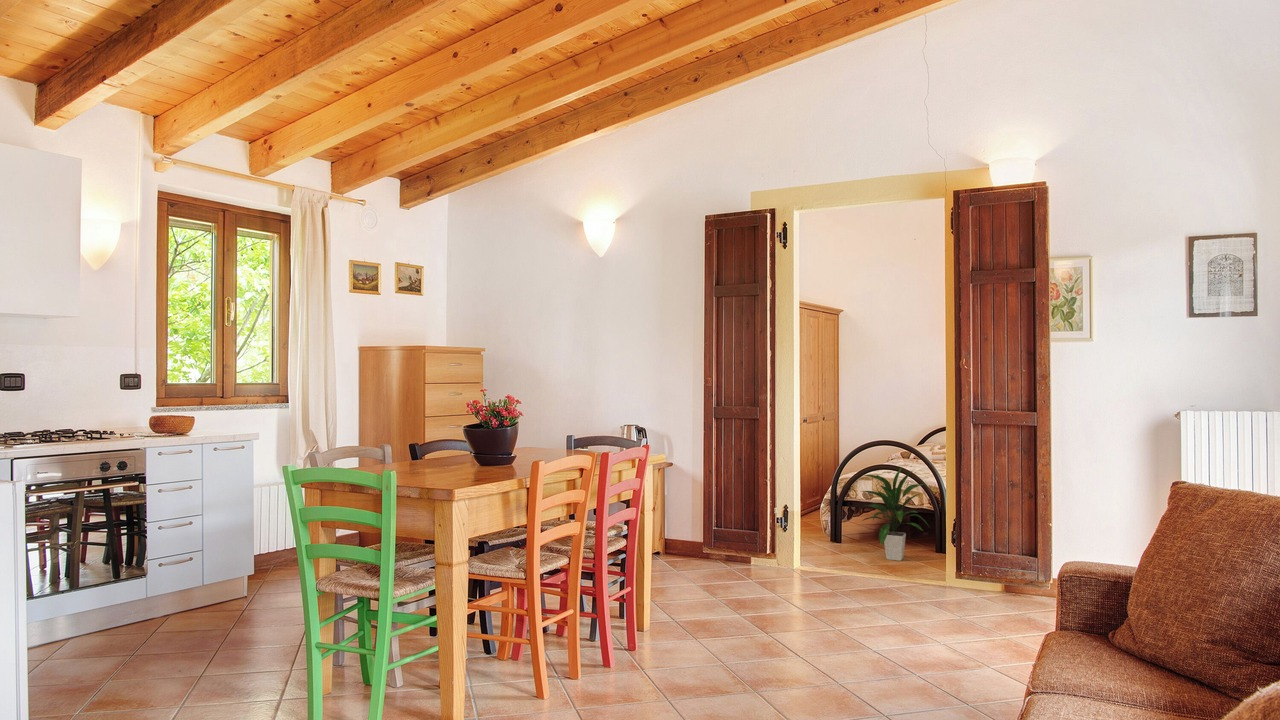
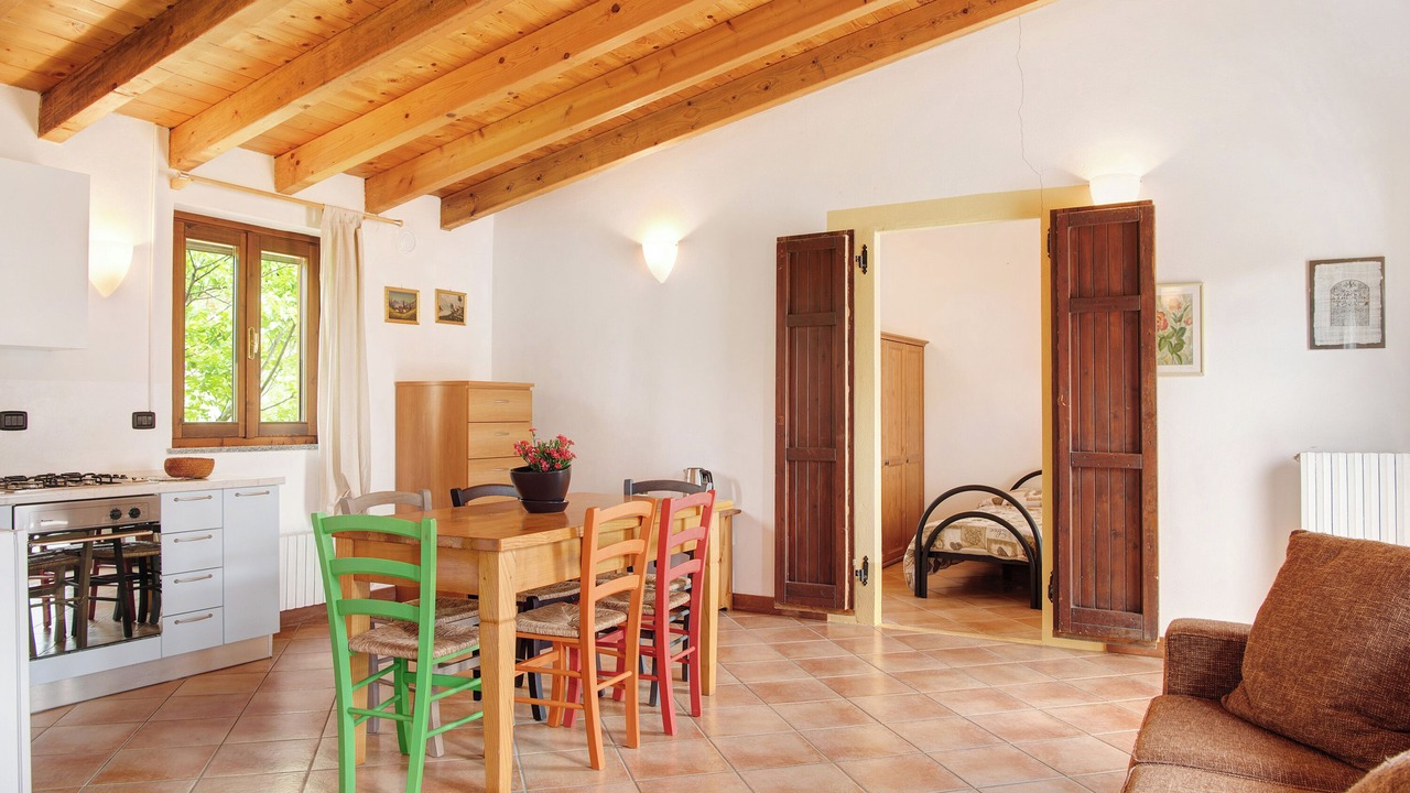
- indoor plant (892, 512)
